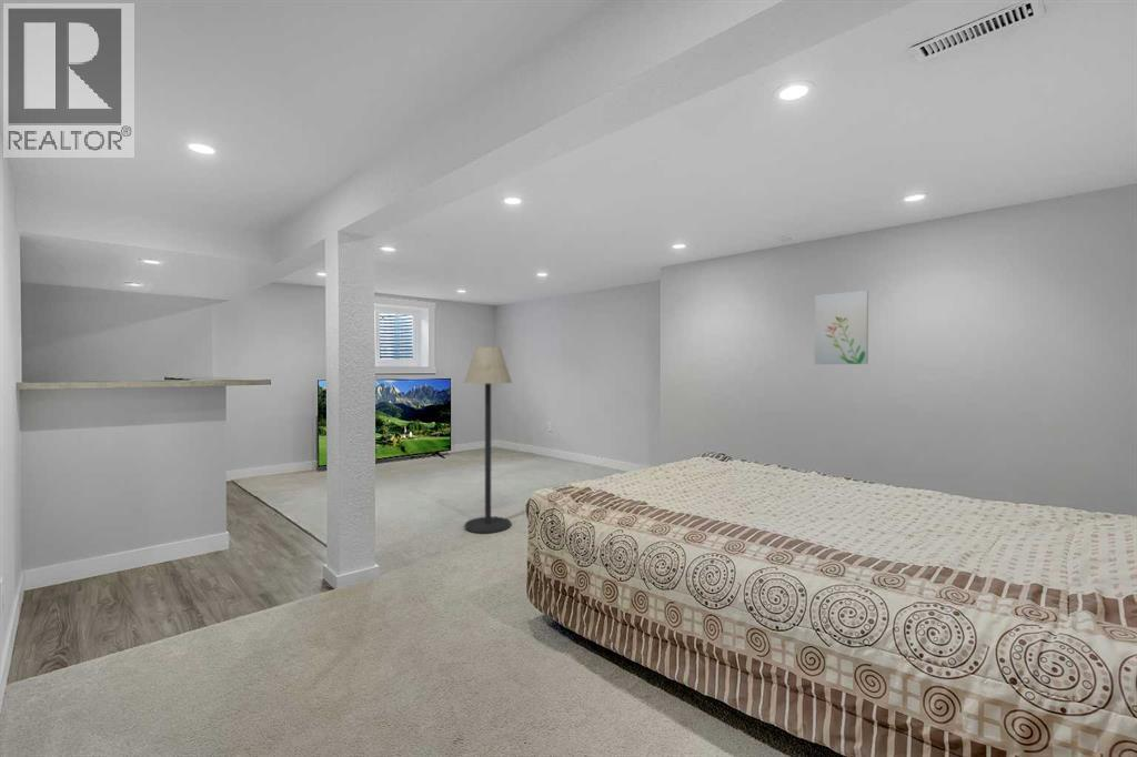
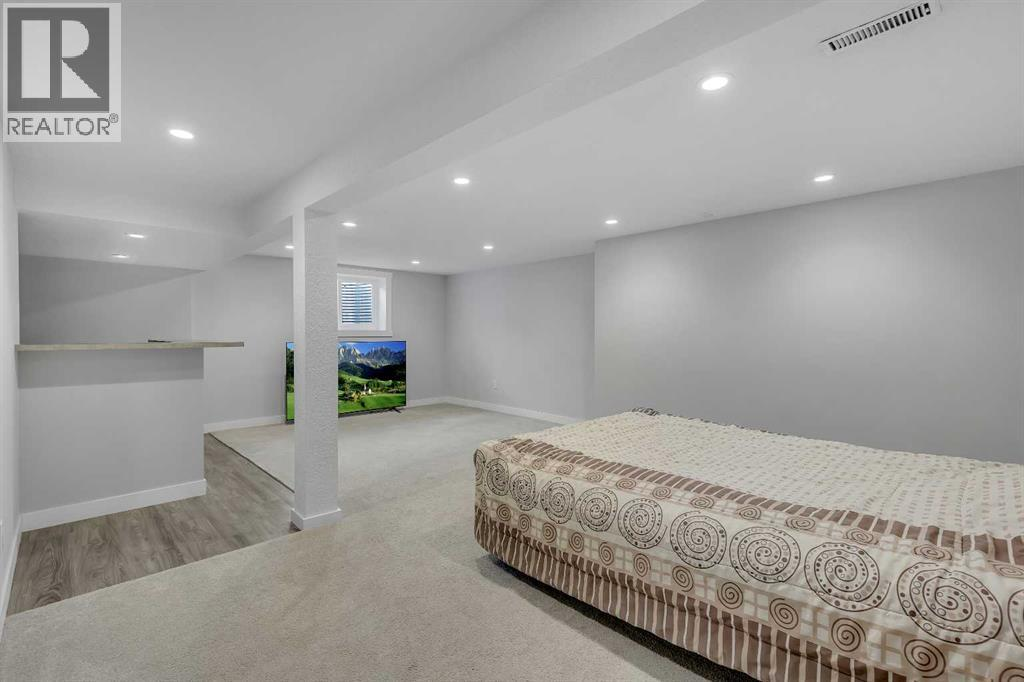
- wall art (841, 329)
- floor lamp (487, 436)
